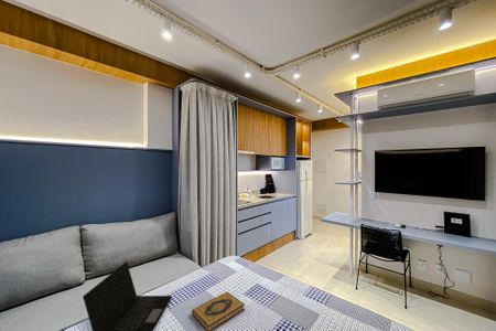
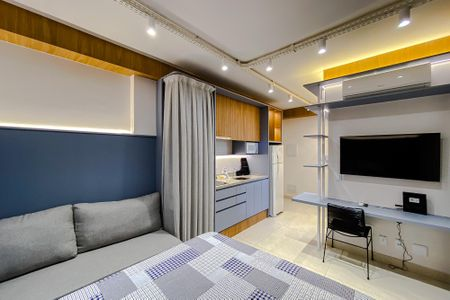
- hardback book (218, 309)
- laptop (133, 297)
